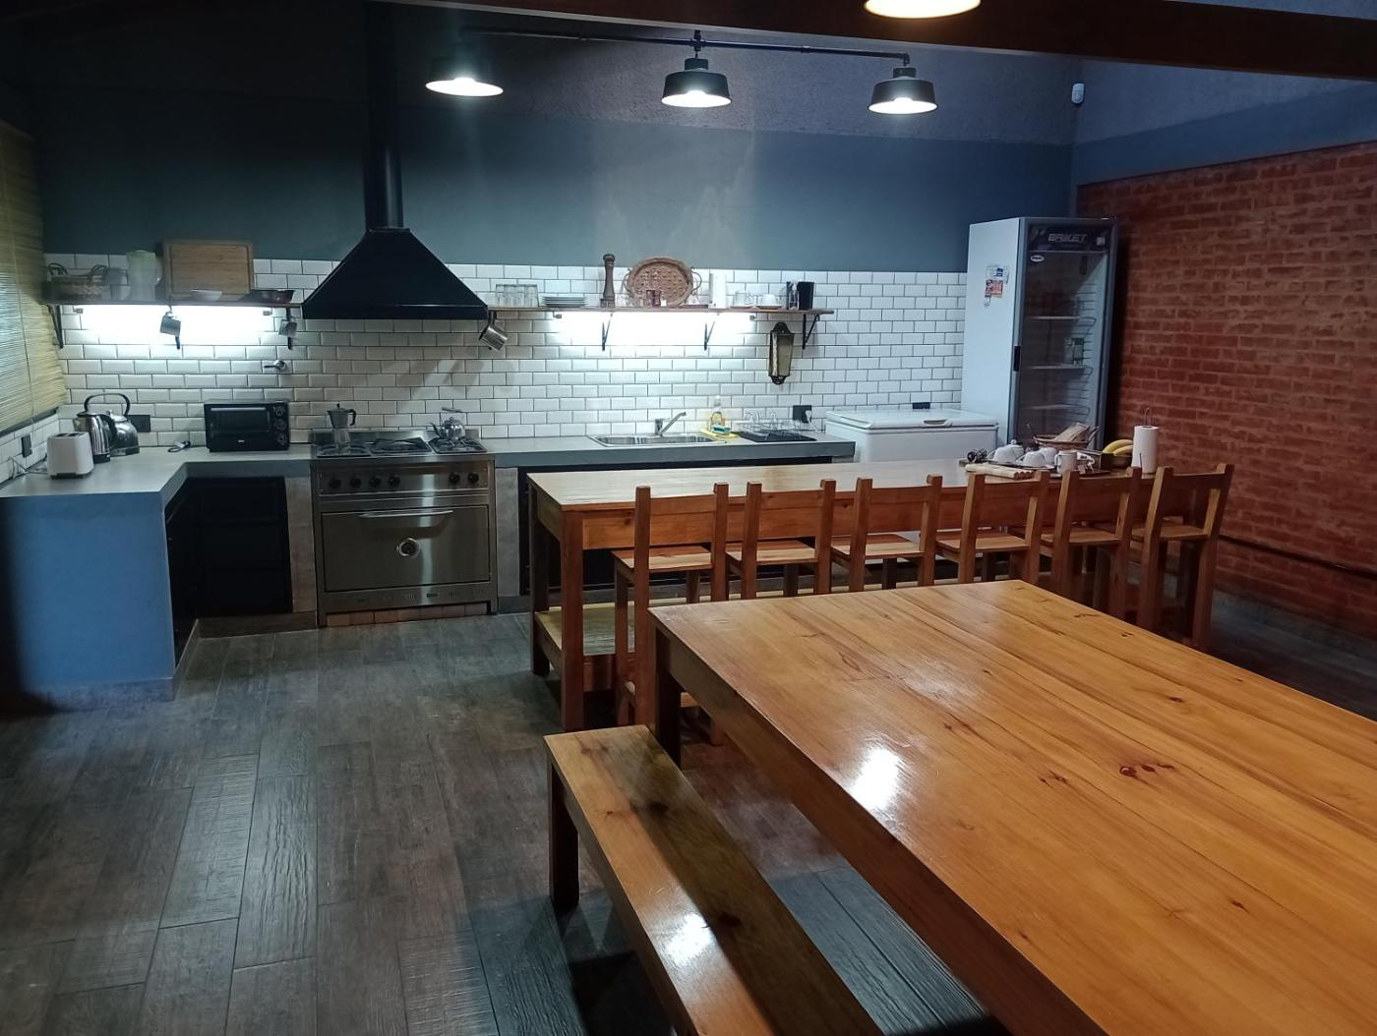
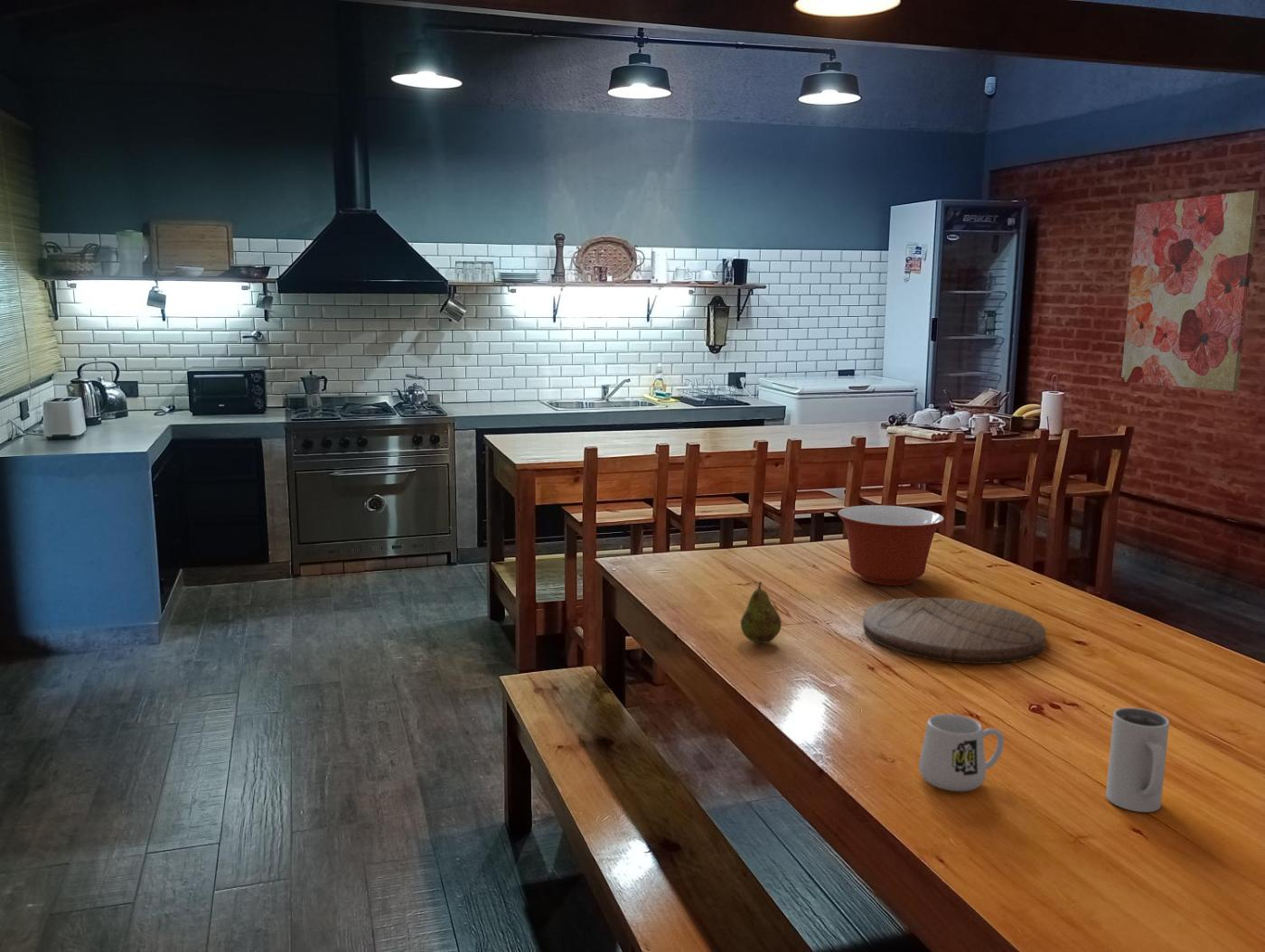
+ wall art (1185, 293)
+ mug (962, 751)
+ mixing bowl (888, 546)
+ fruit (761, 613)
+ cutting board (951, 628)
+ mug (1142, 764)
